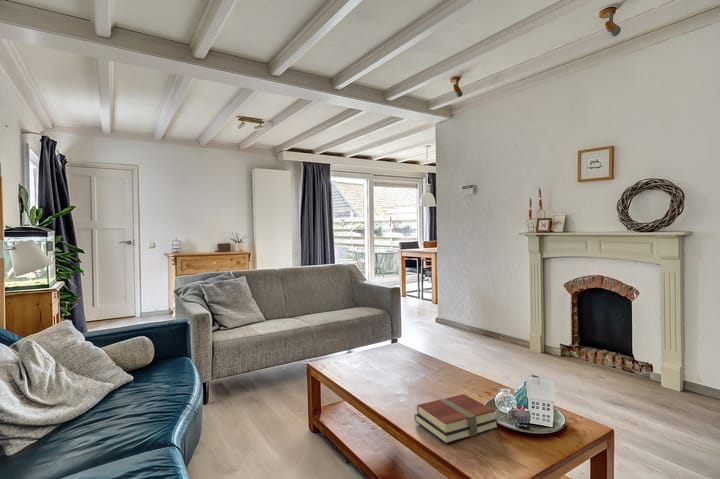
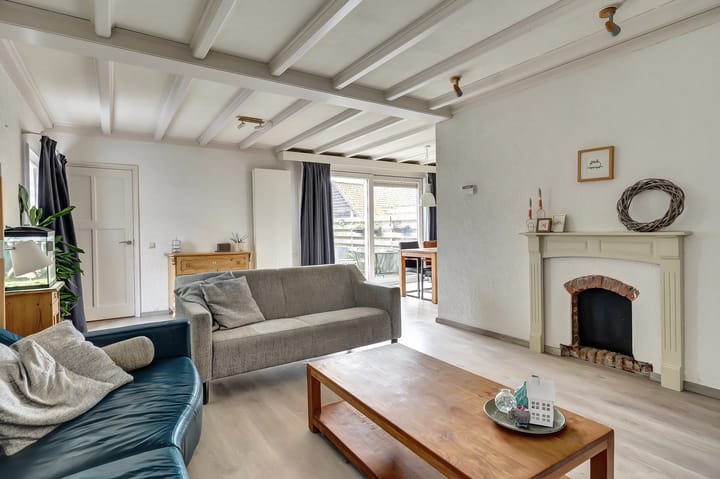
- books (455, 415)
